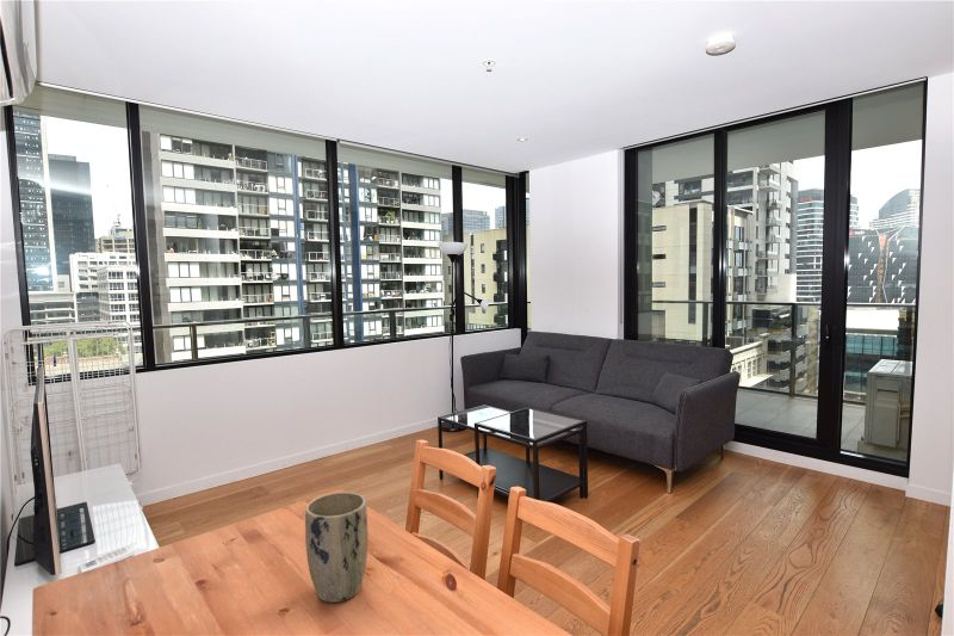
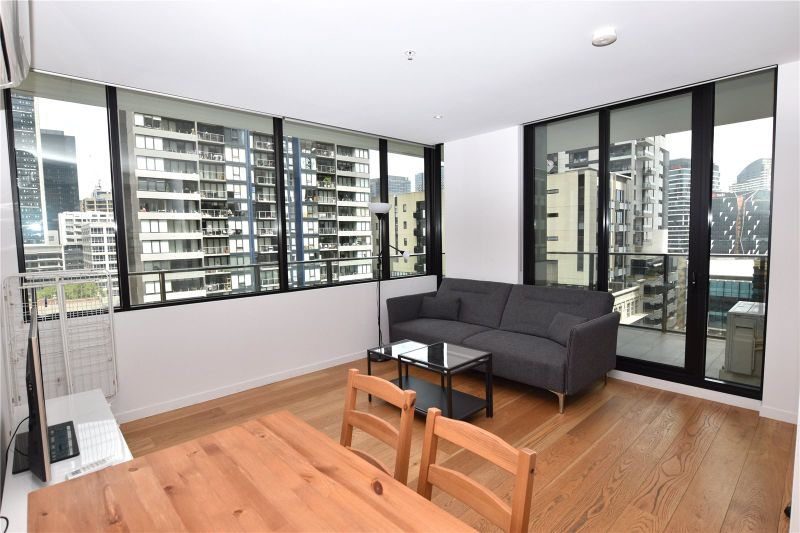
- plant pot (337, 547)
